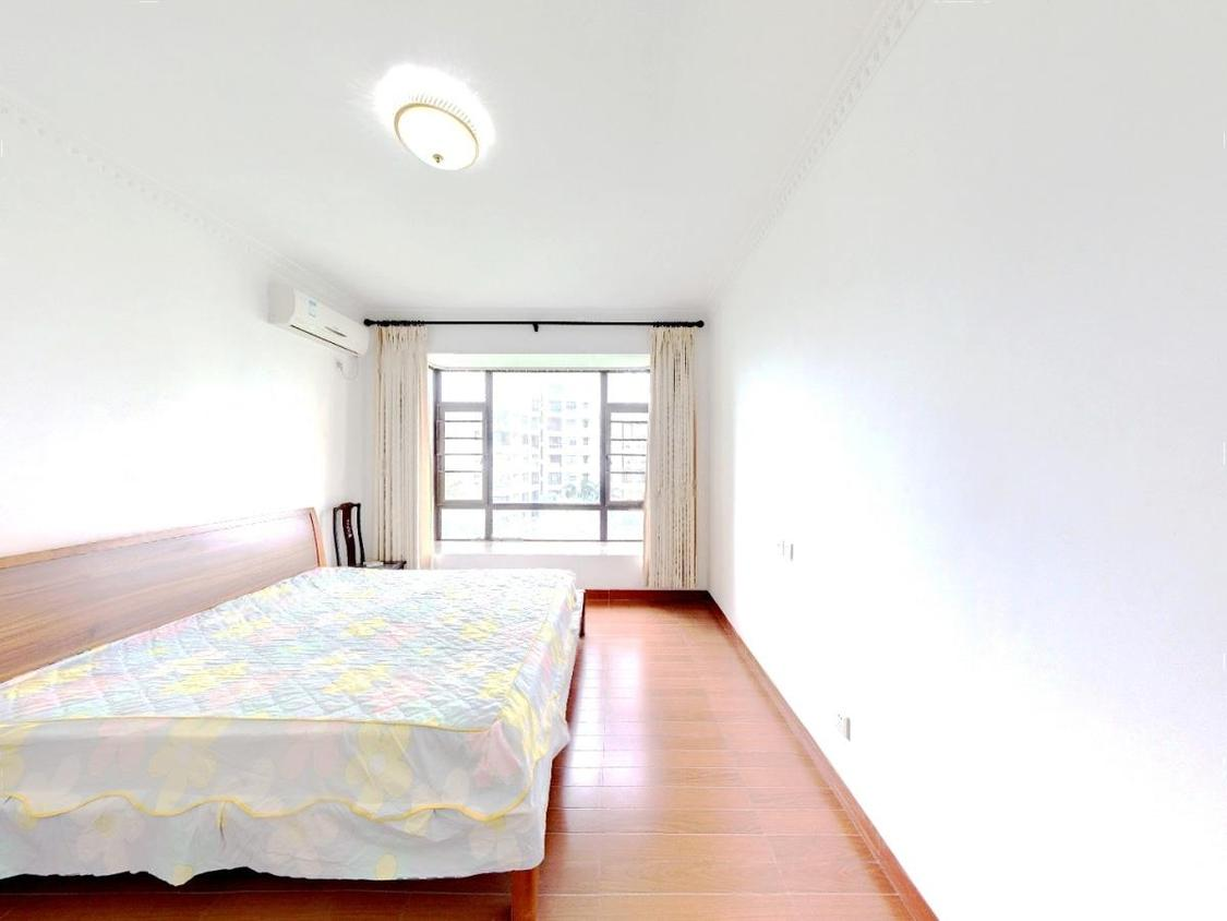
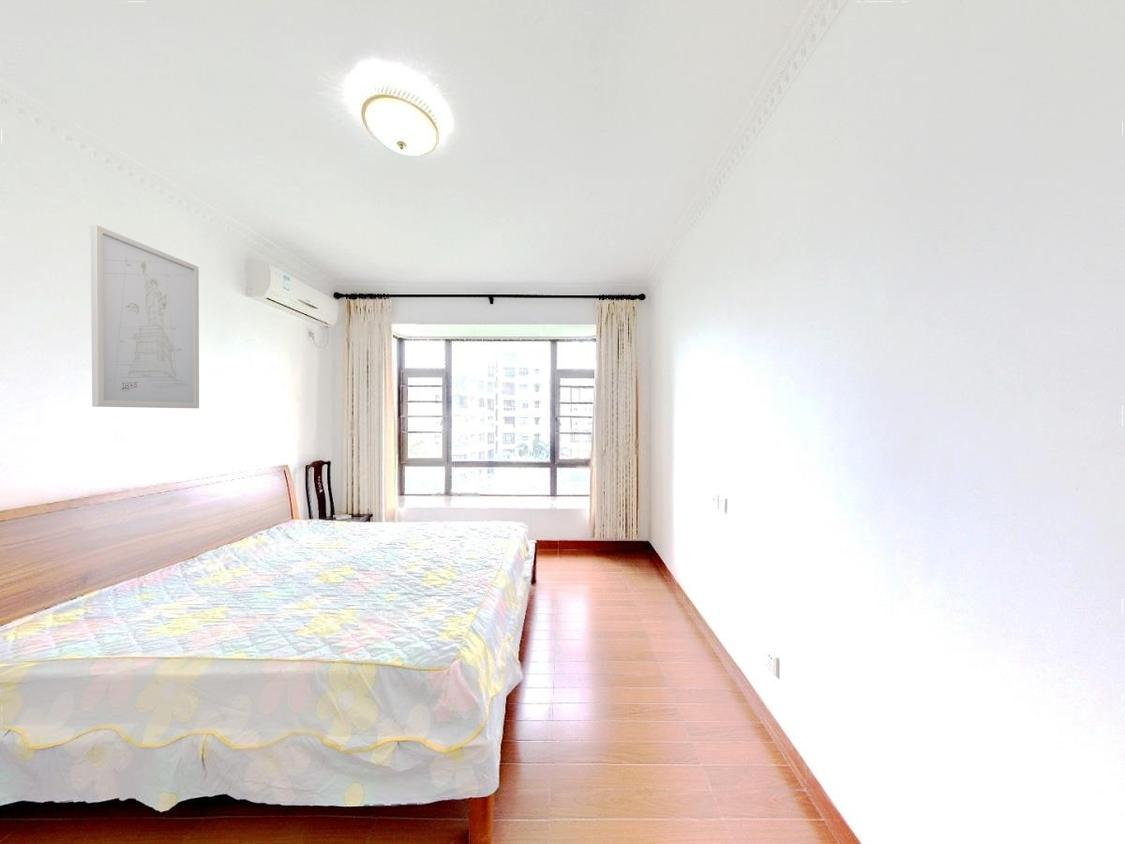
+ wall art (151, 328)
